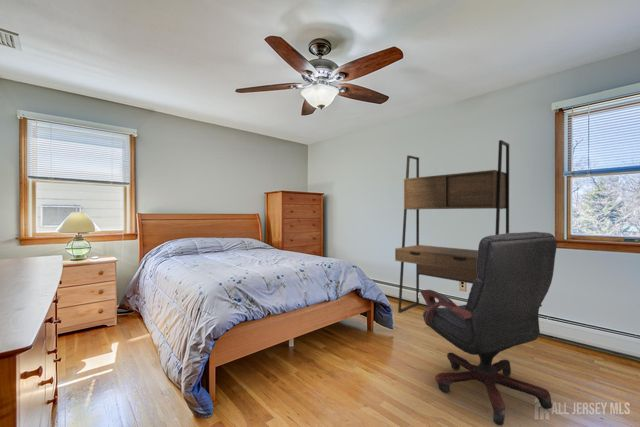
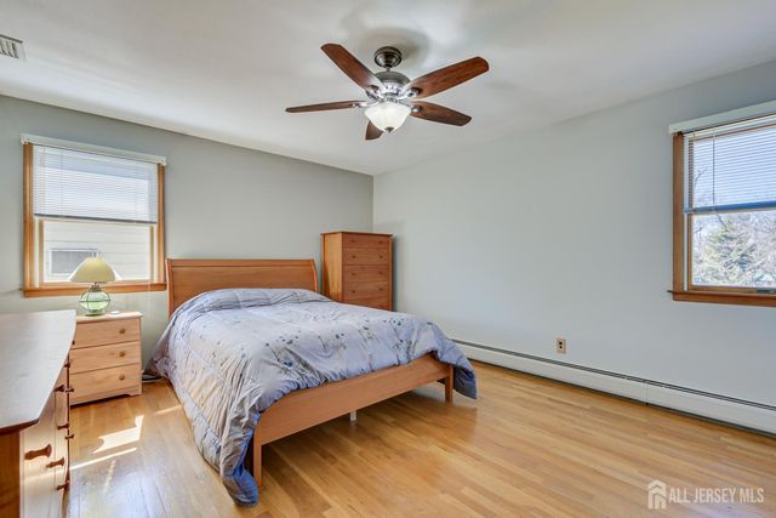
- office chair (480, 309)
- desk (446, 247)
